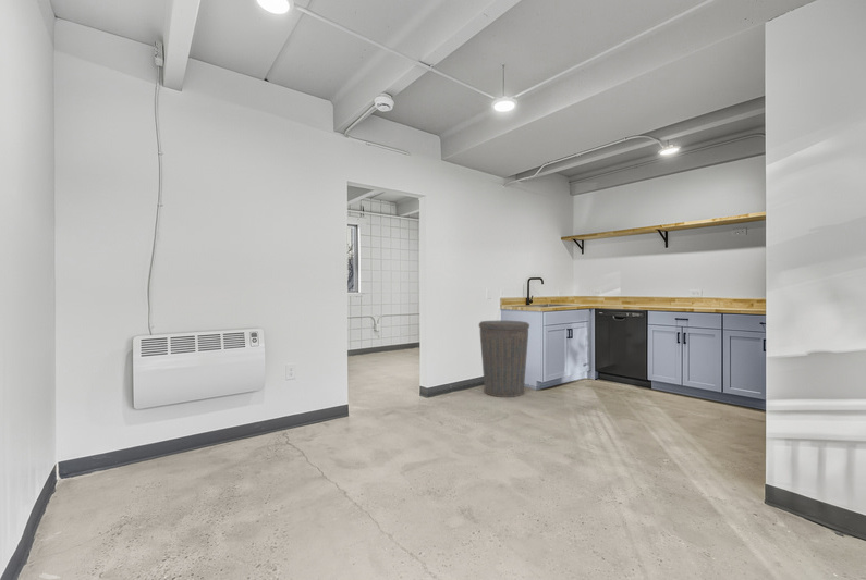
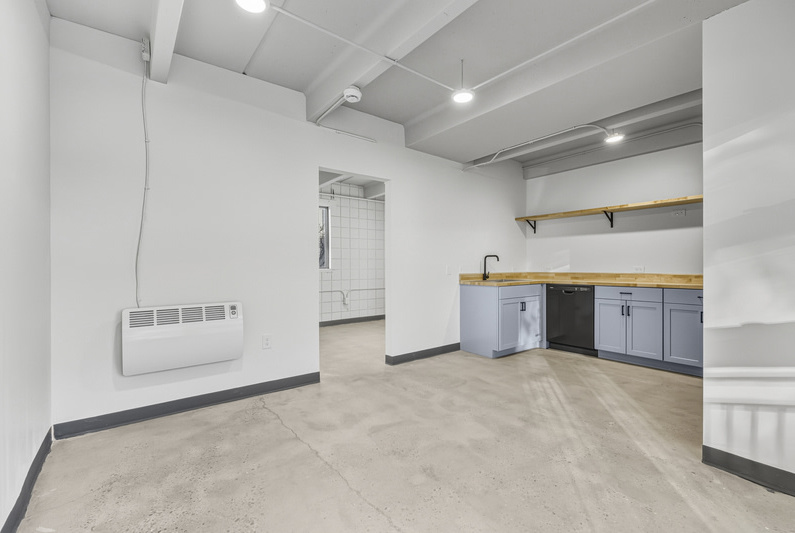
- trash can (503, 357)
